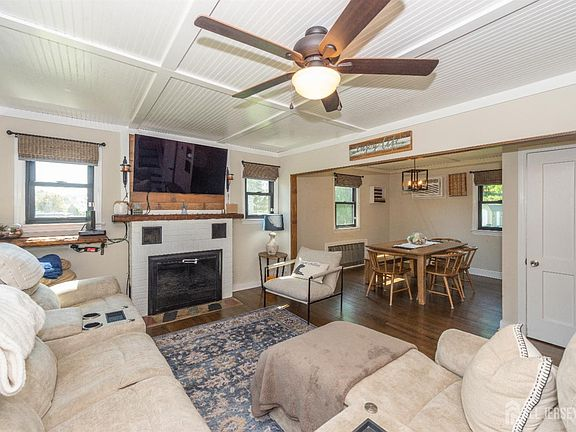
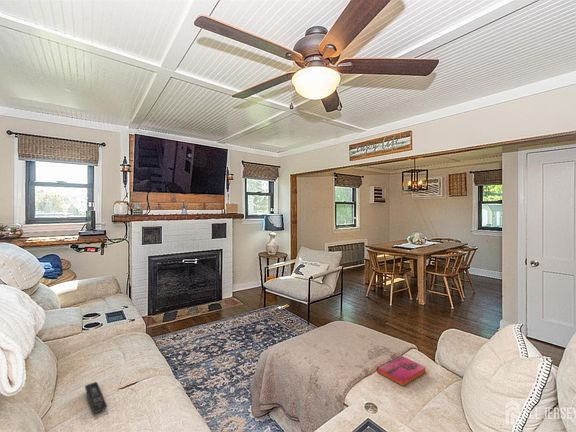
+ remote control (95, 397)
+ hardback book (401, 369)
